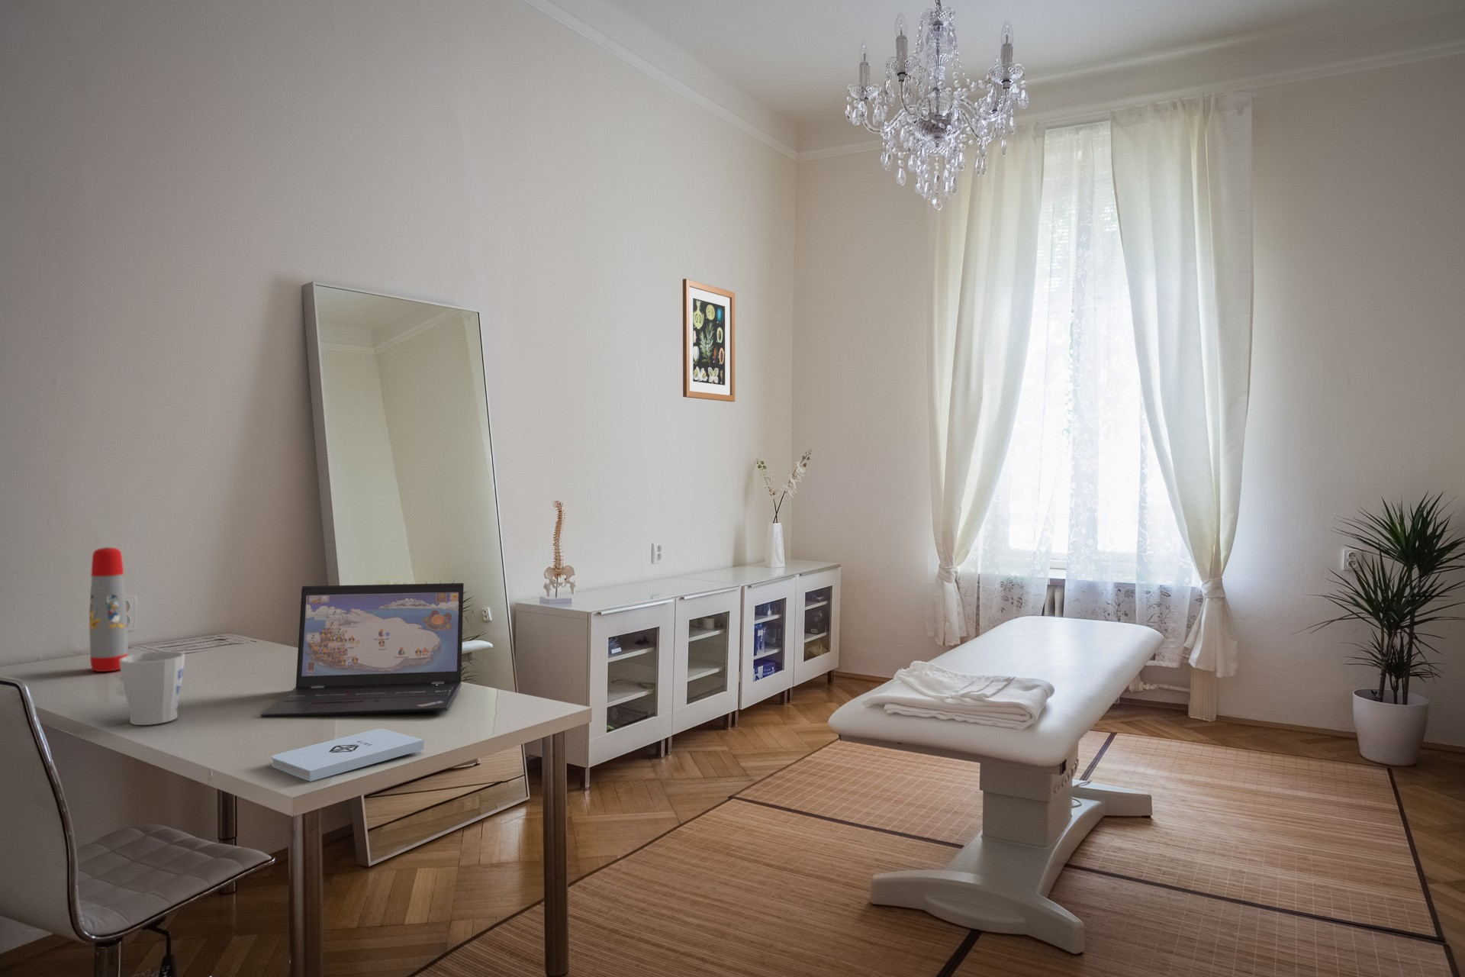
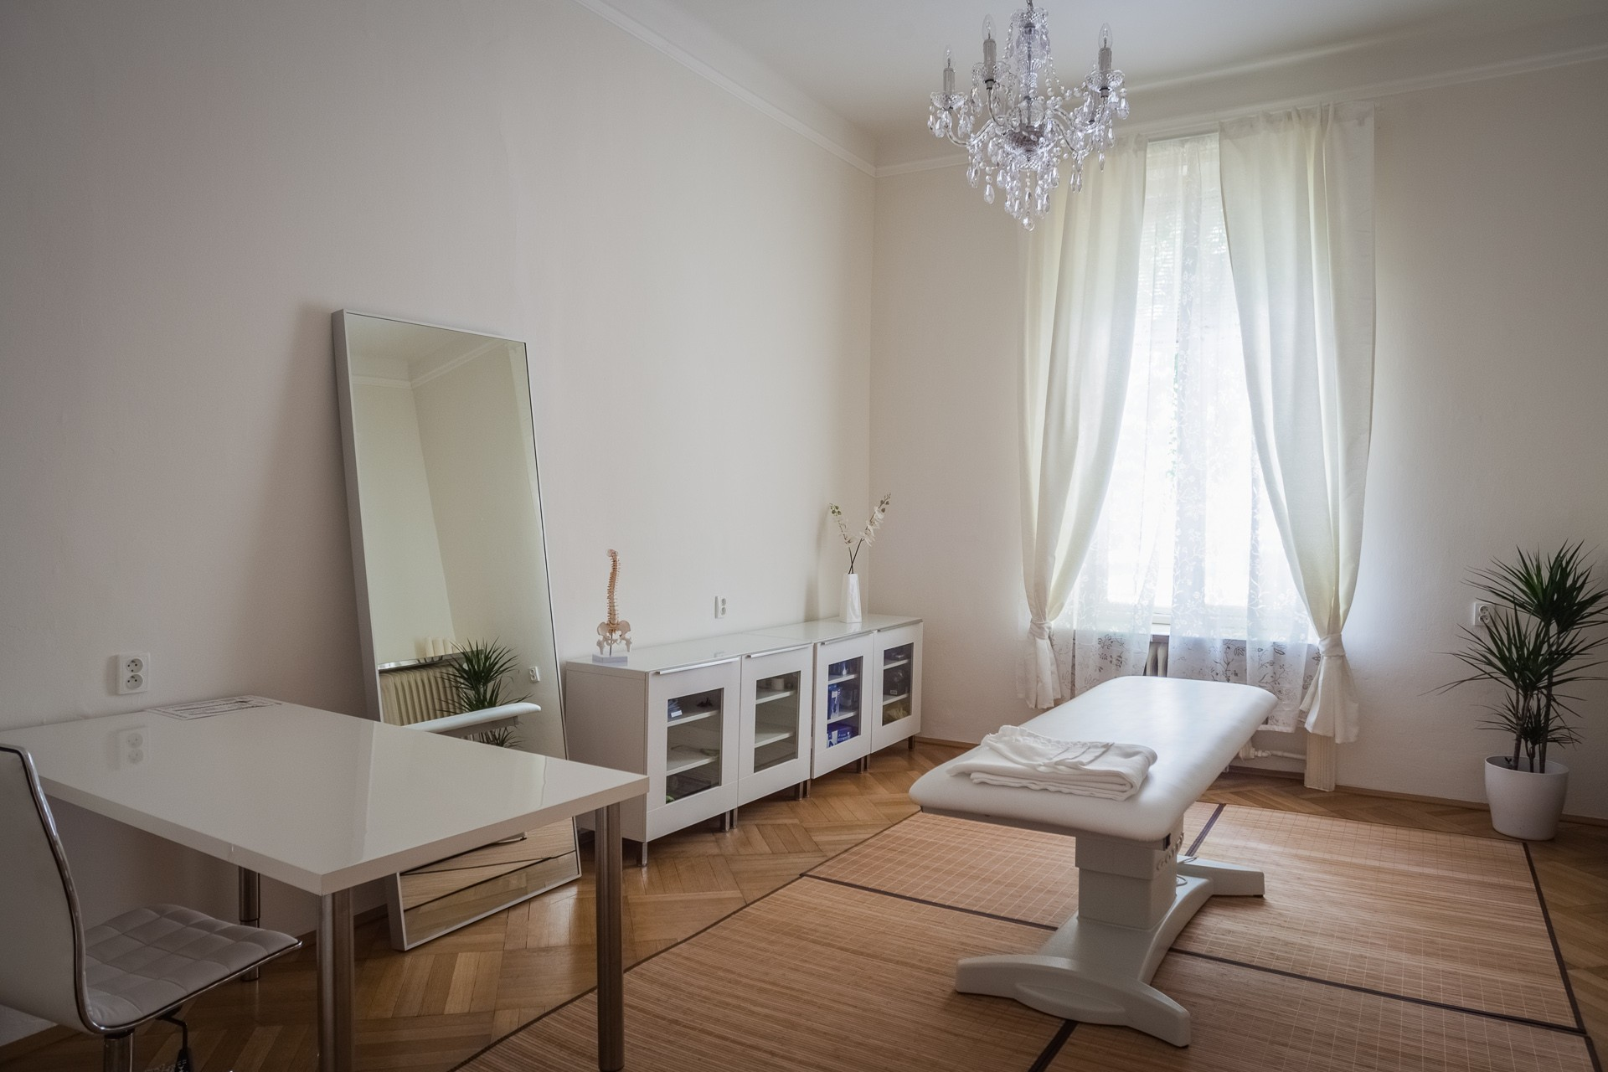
- laptop (371, 646)
- wall art (710, 342)
- water bottle (108, 608)
- mug (152, 686)
- notepad (348, 752)
